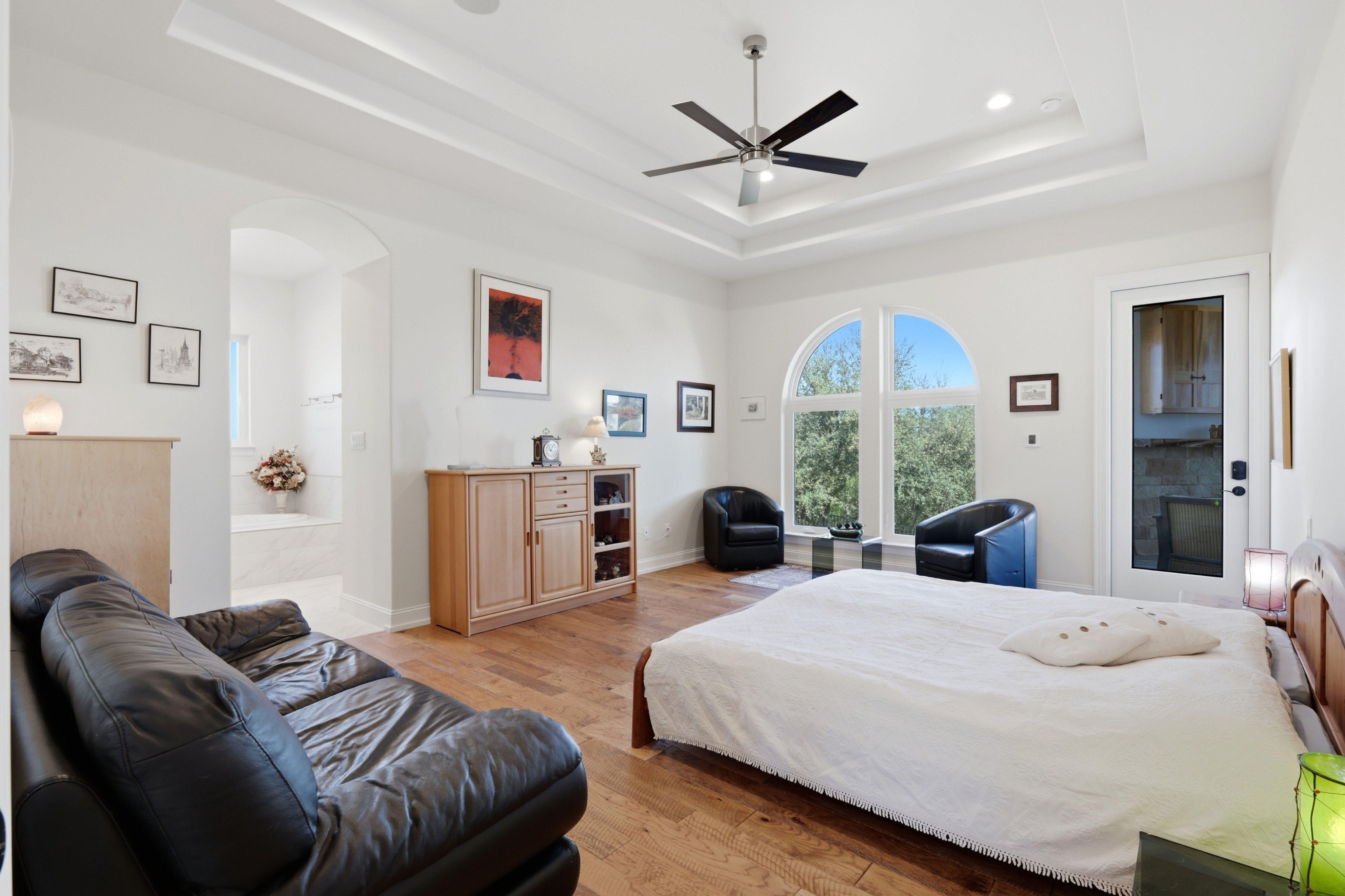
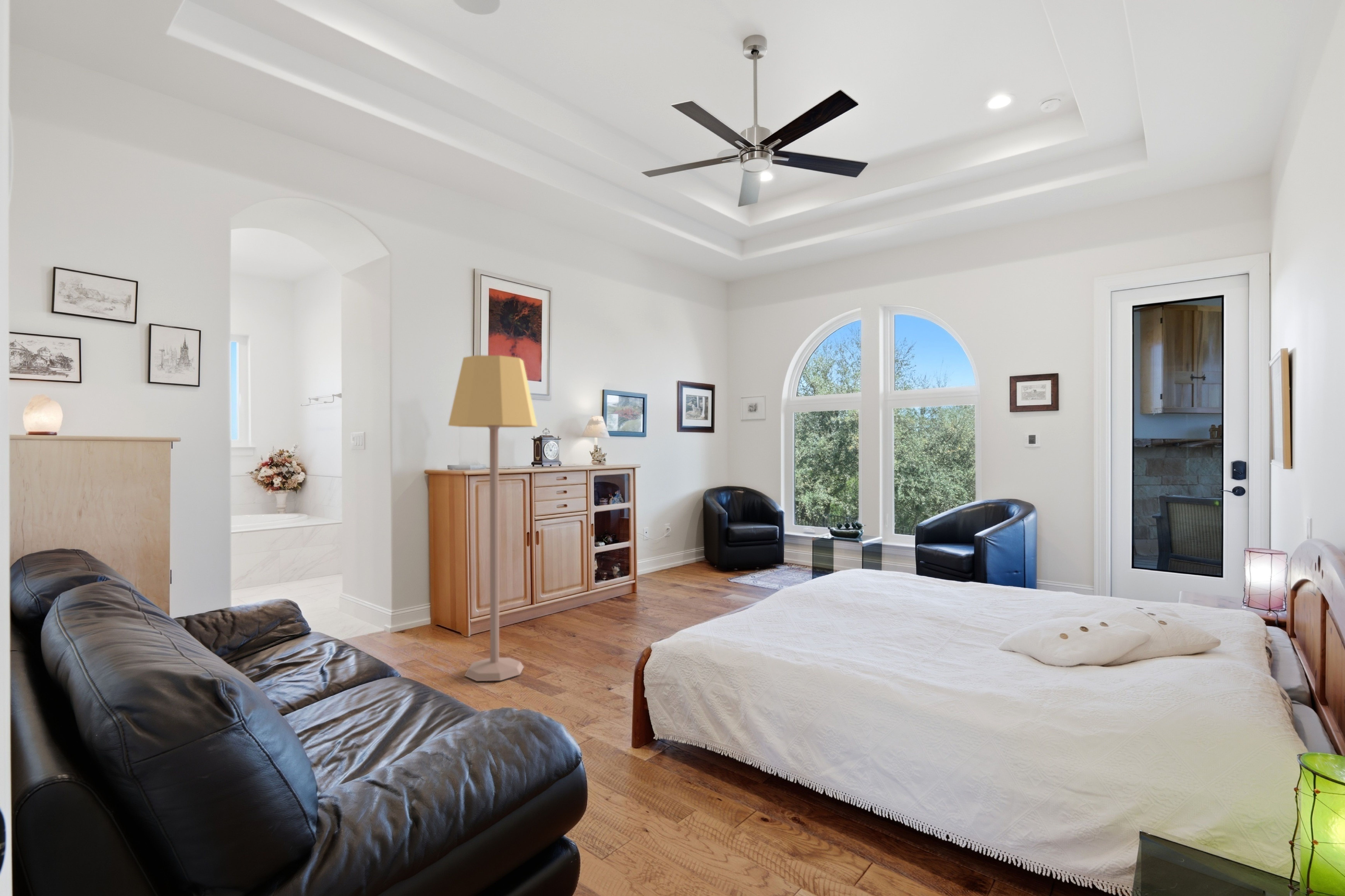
+ lamp (494, 516)
